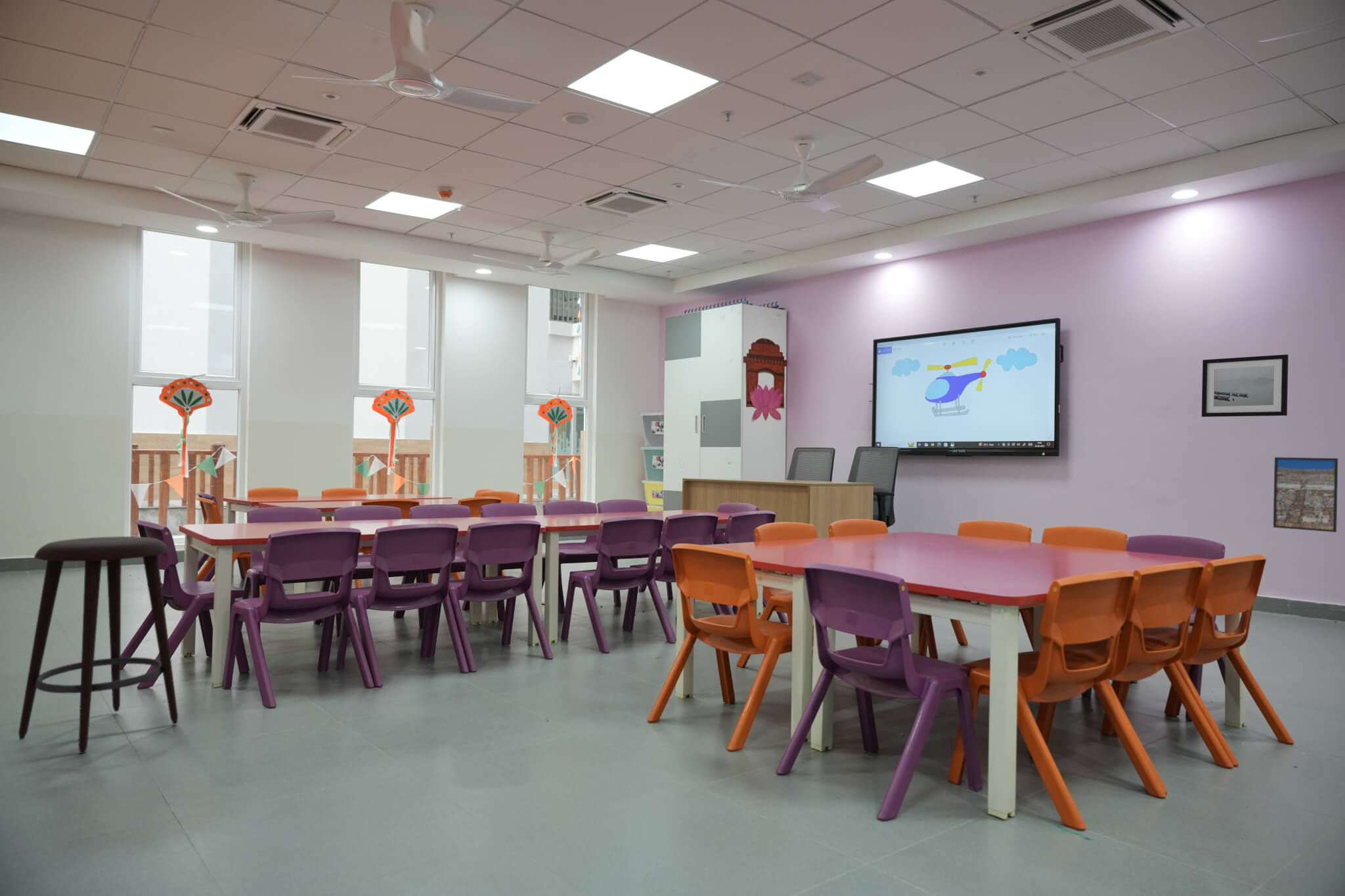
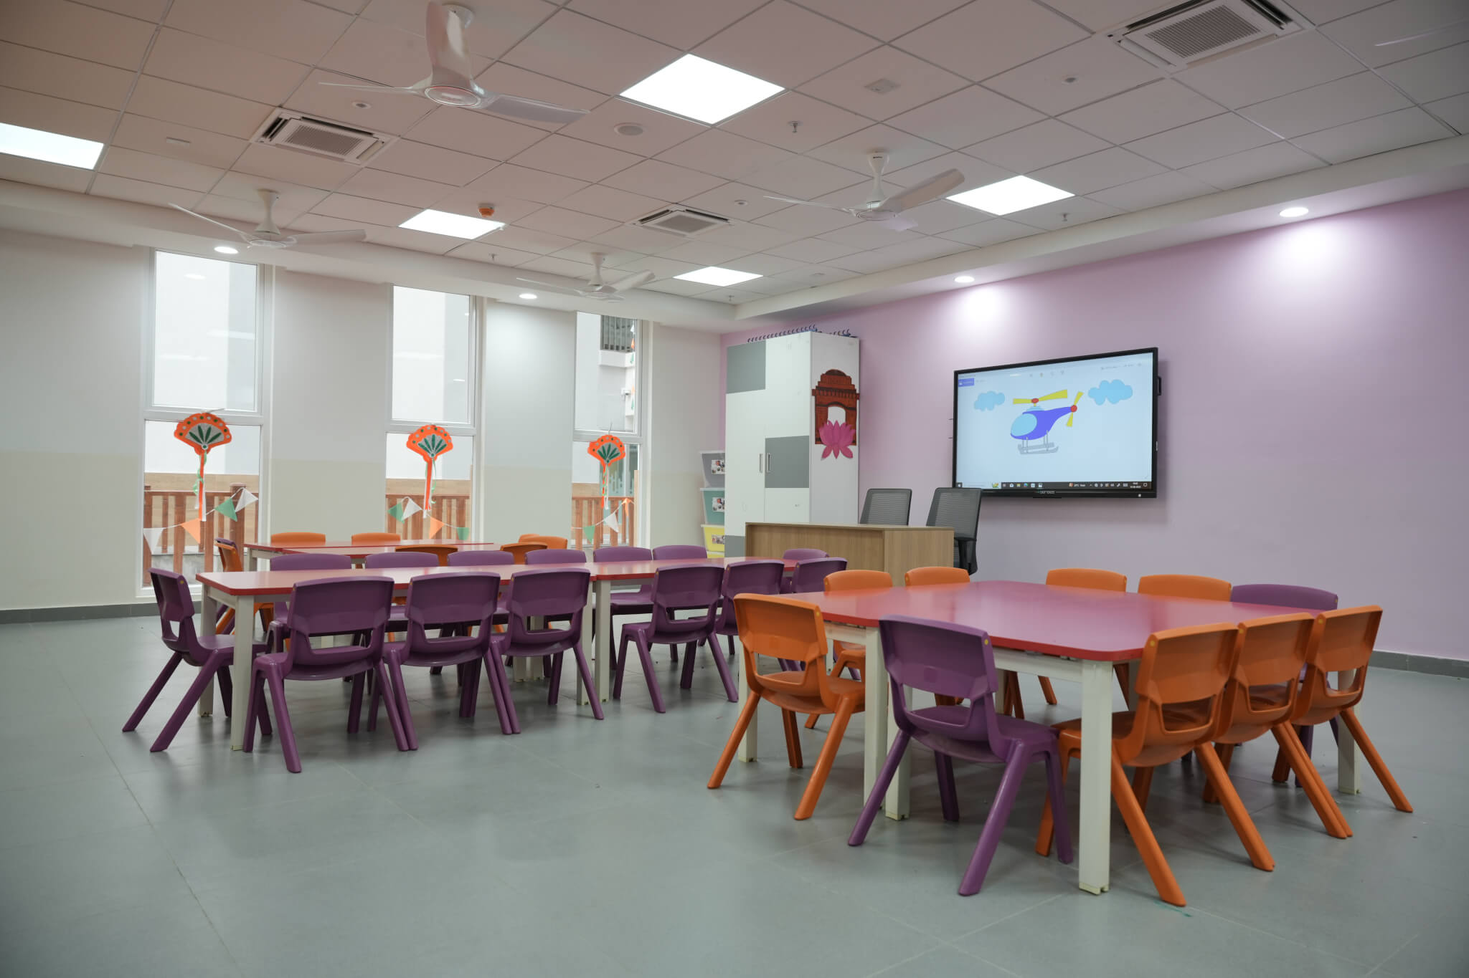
- stool (95, 636)
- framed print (1304, 494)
- wall art (1243, 387)
